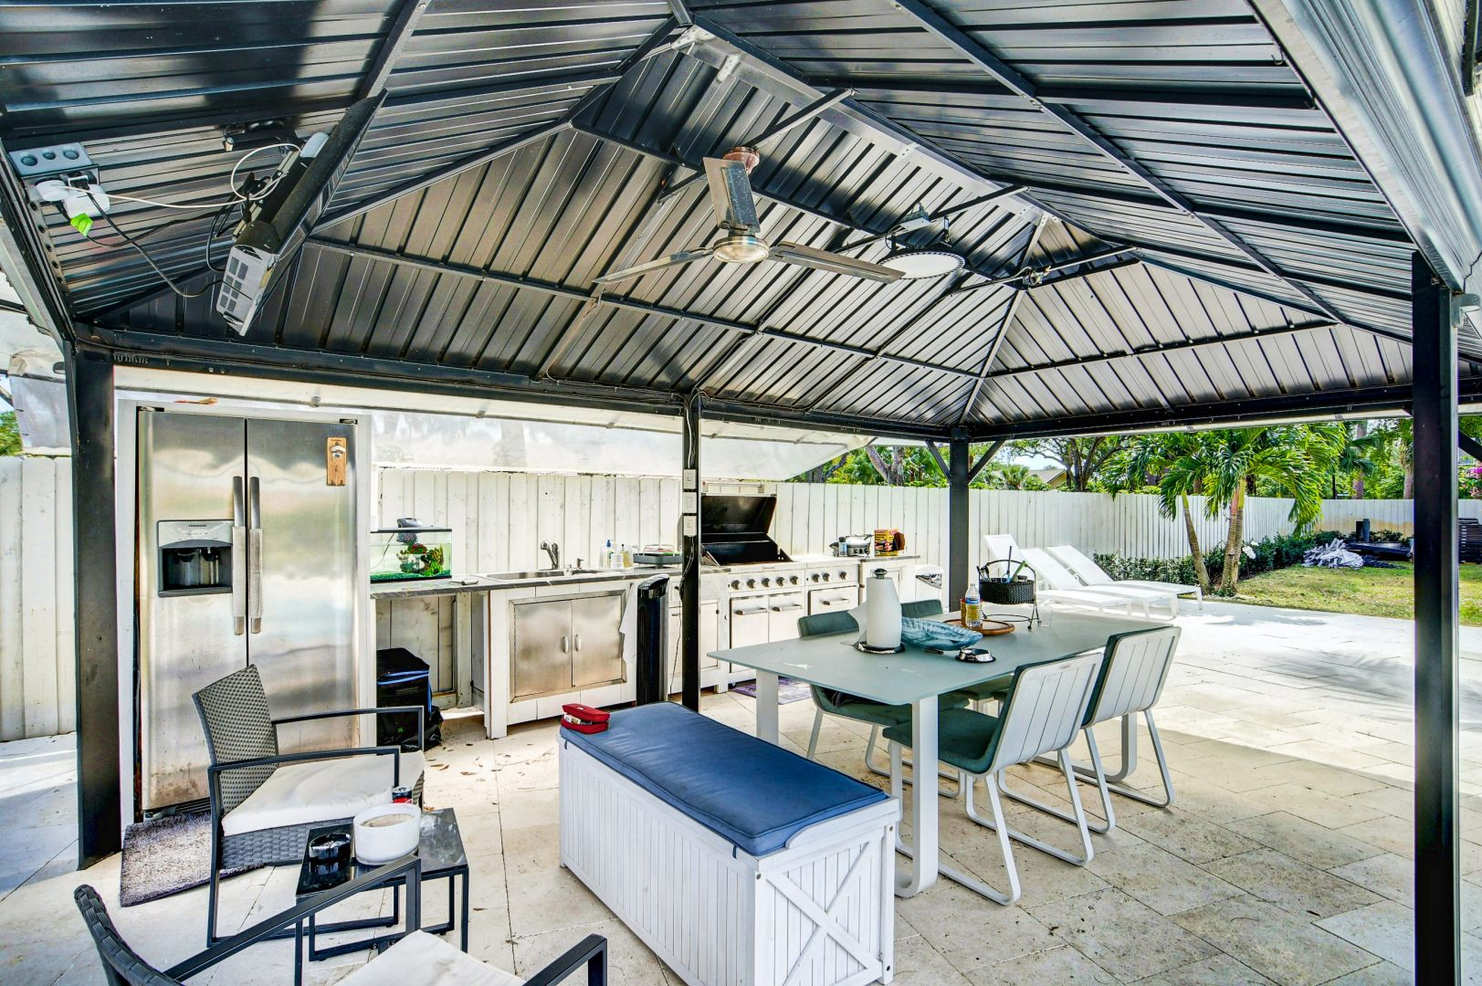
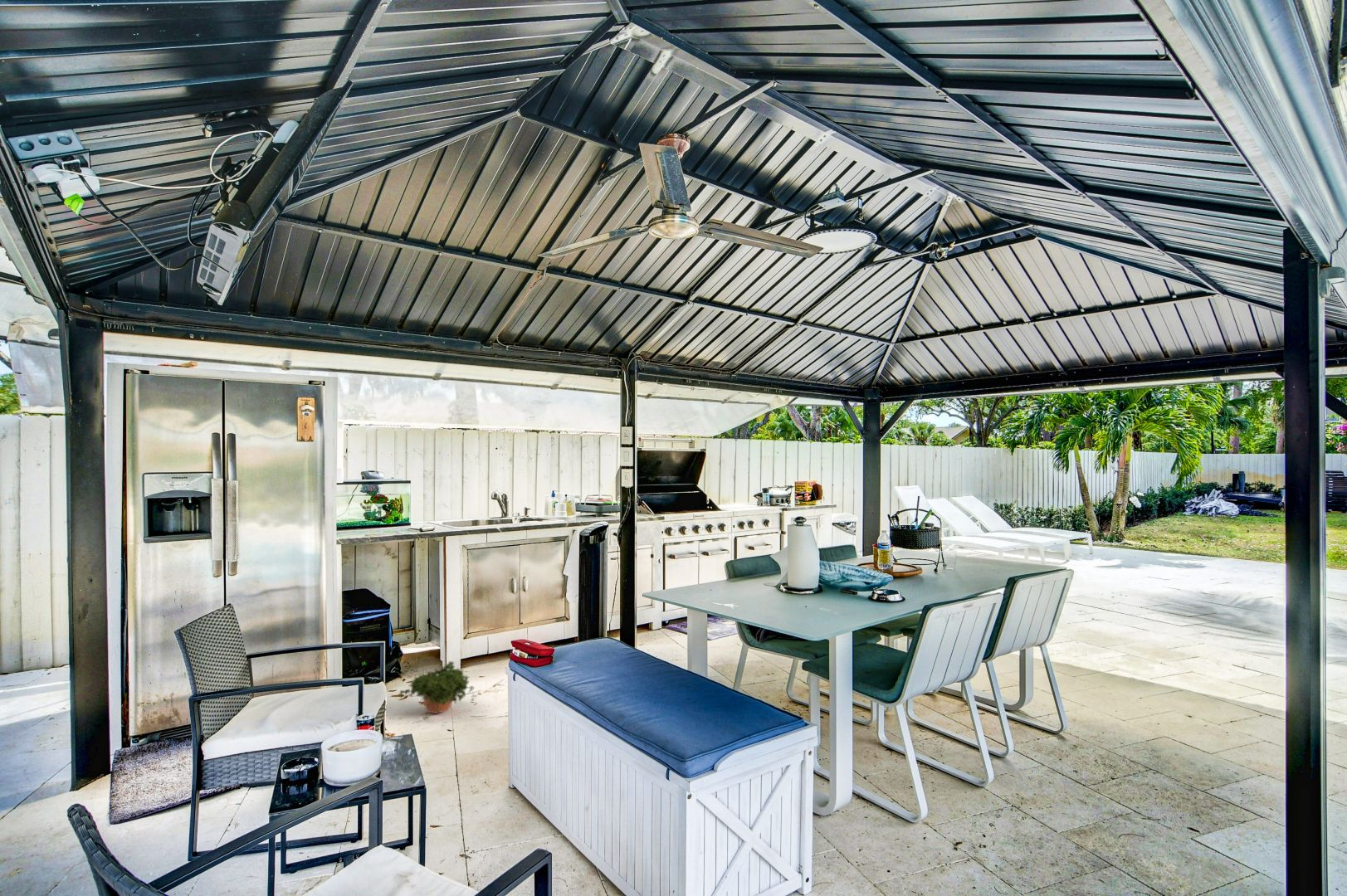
+ potted plant (440, 688)
